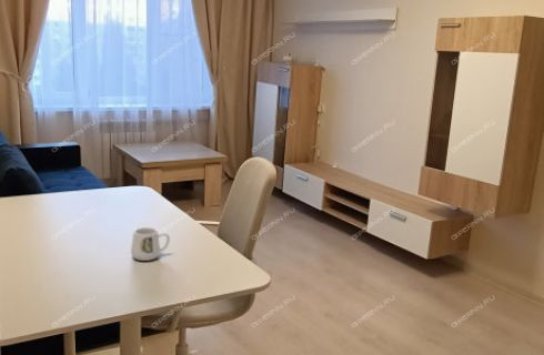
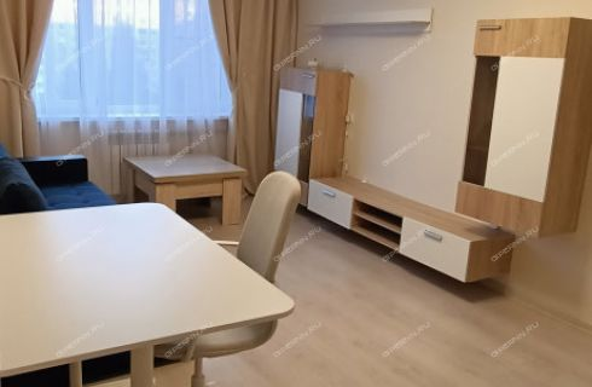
- mug (150, 243)
